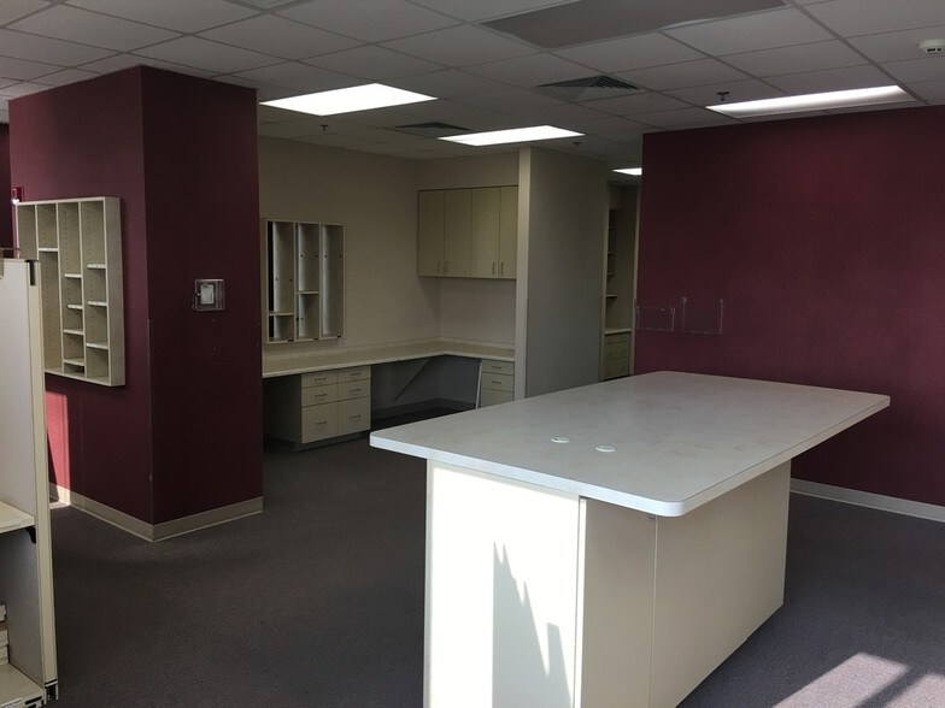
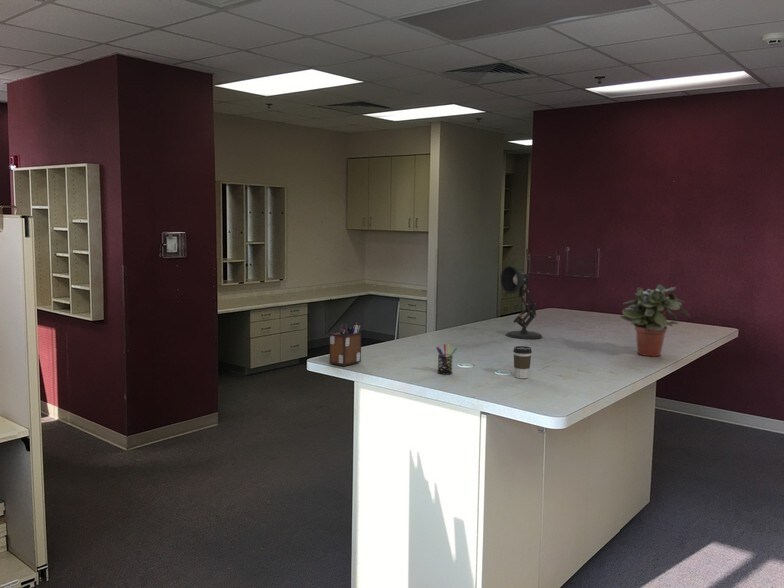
+ potted plant (651, 319)
+ desk organizer (345, 342)
+ coffee cup (522, 362)
+ pen holder (446, 358)
+ desk lamp (523, 300)
